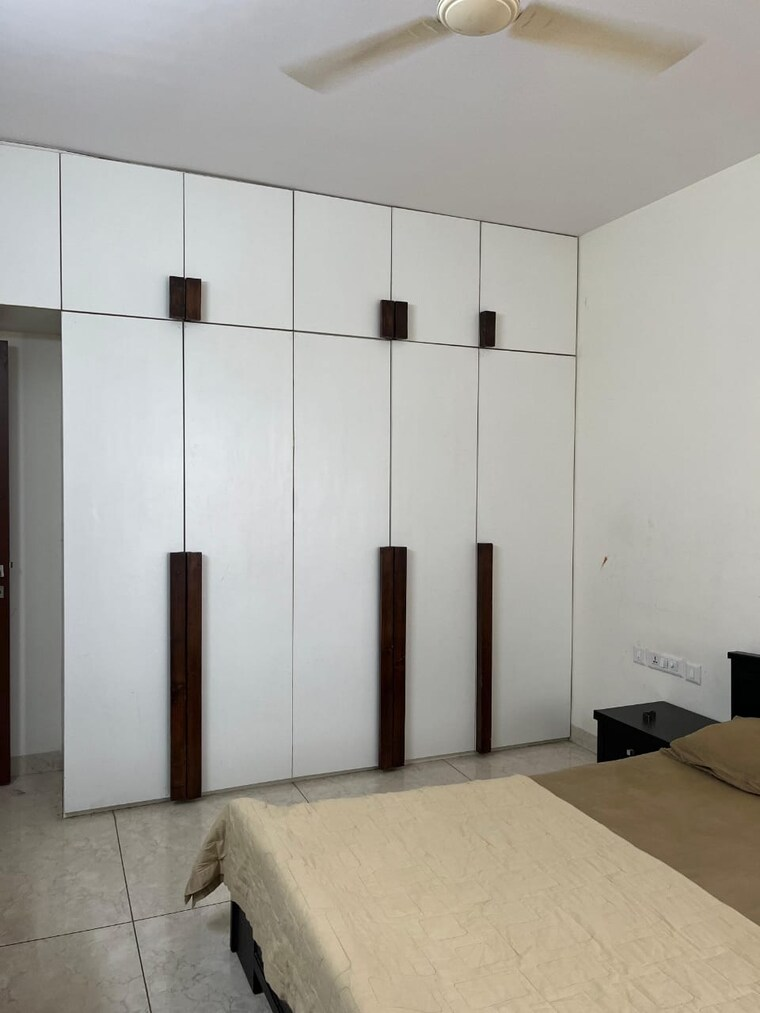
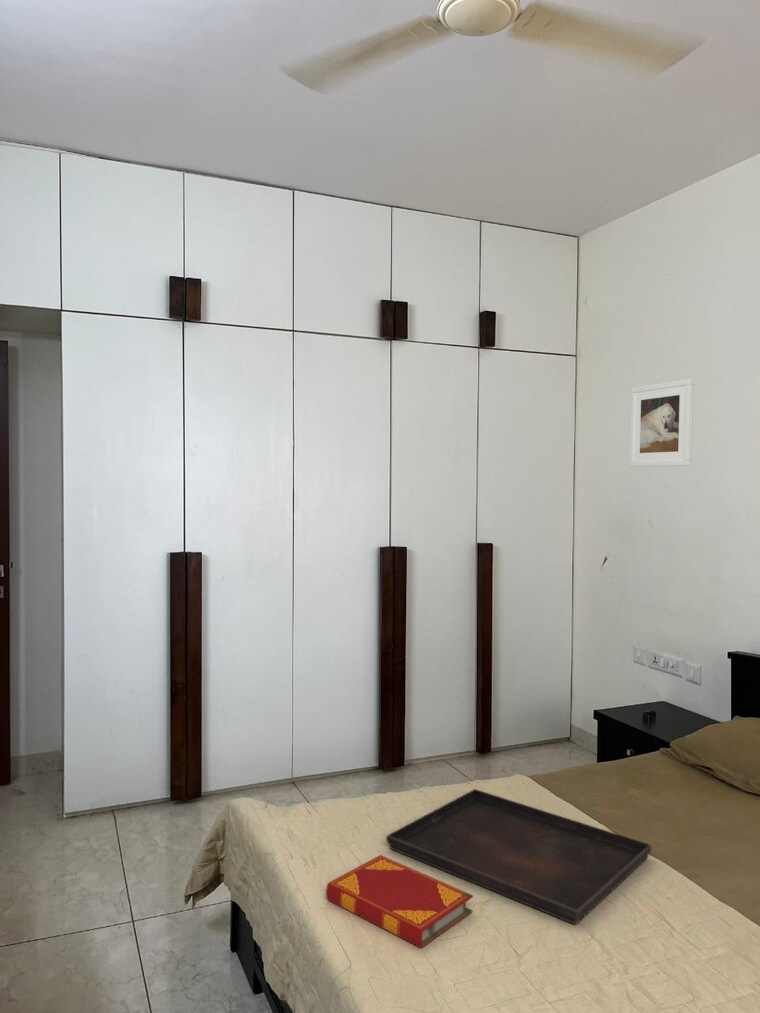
+ hardback book (398, 897)
+ serving tray (517, 846)
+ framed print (660, 424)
